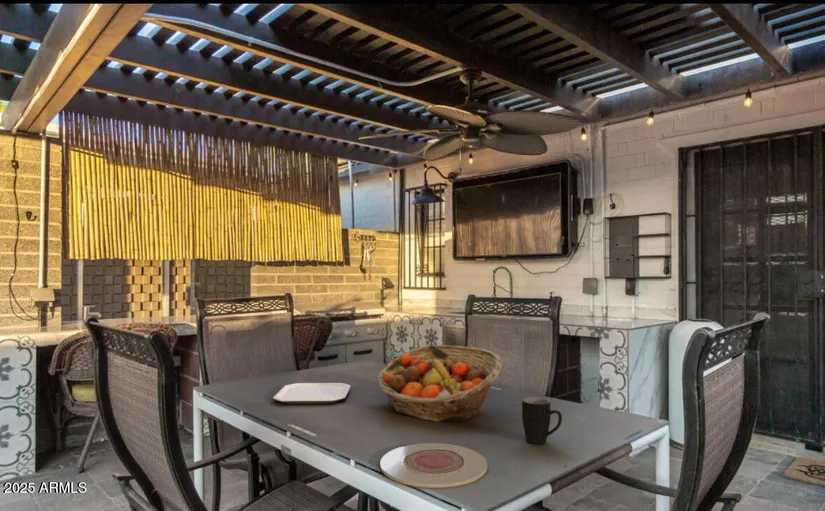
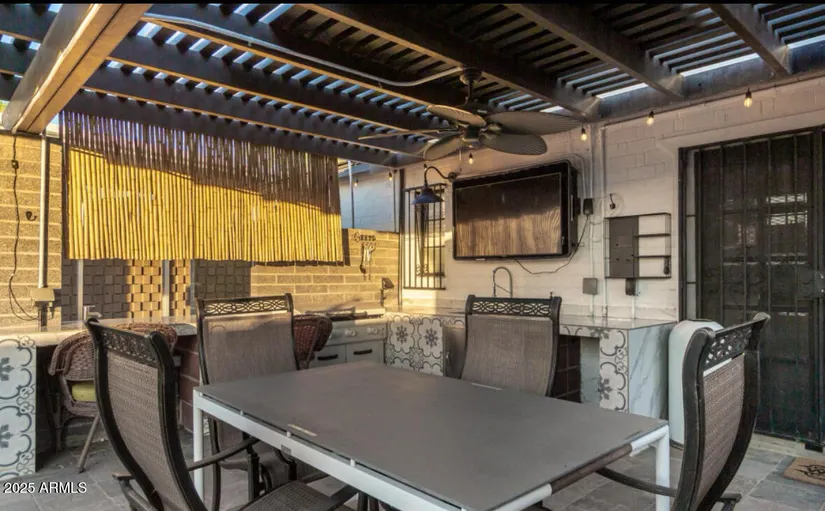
- plate (313, 393)
- plate (433, 462)
- fruit basket (438, 380)
- mug (542, 422)
